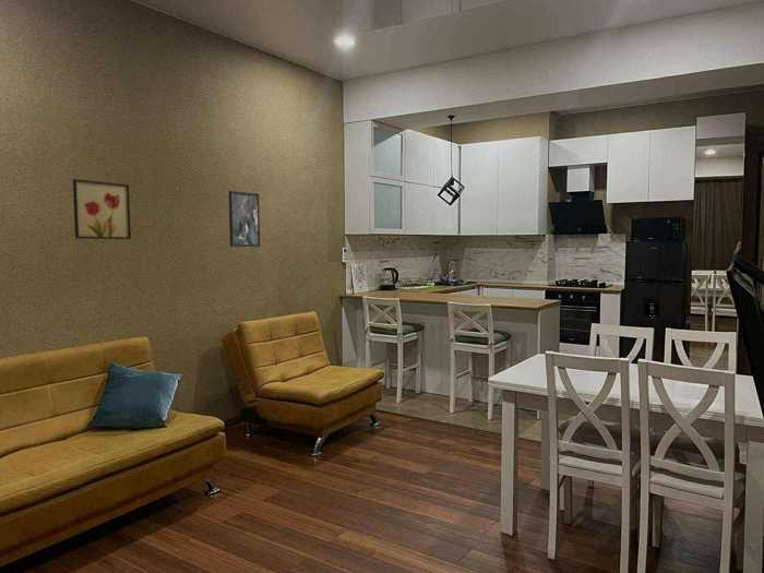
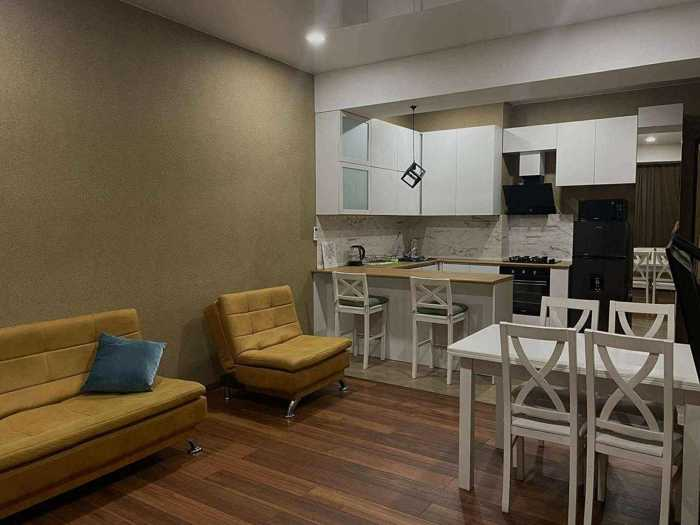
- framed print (244, 219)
- wall art (102, 210)
